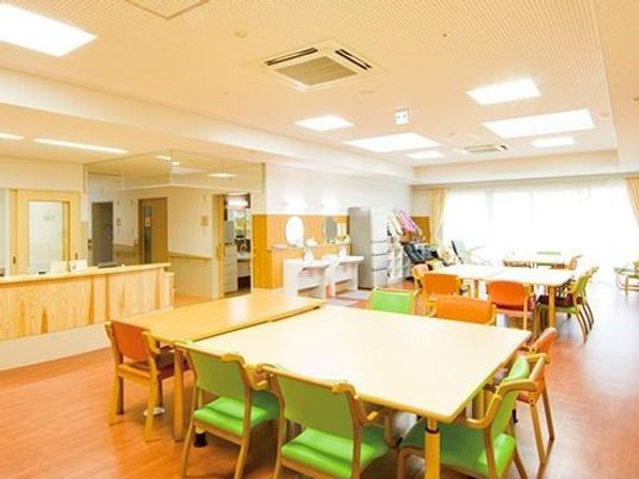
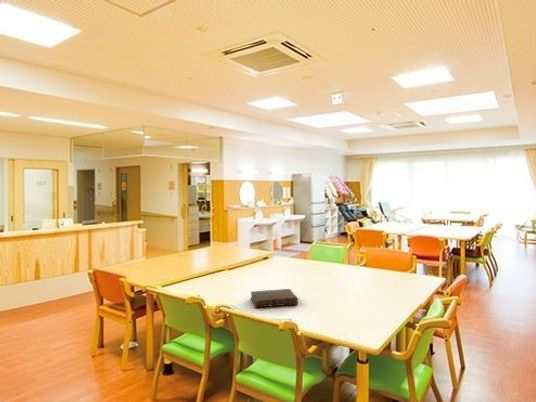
+ book (273, 297)
